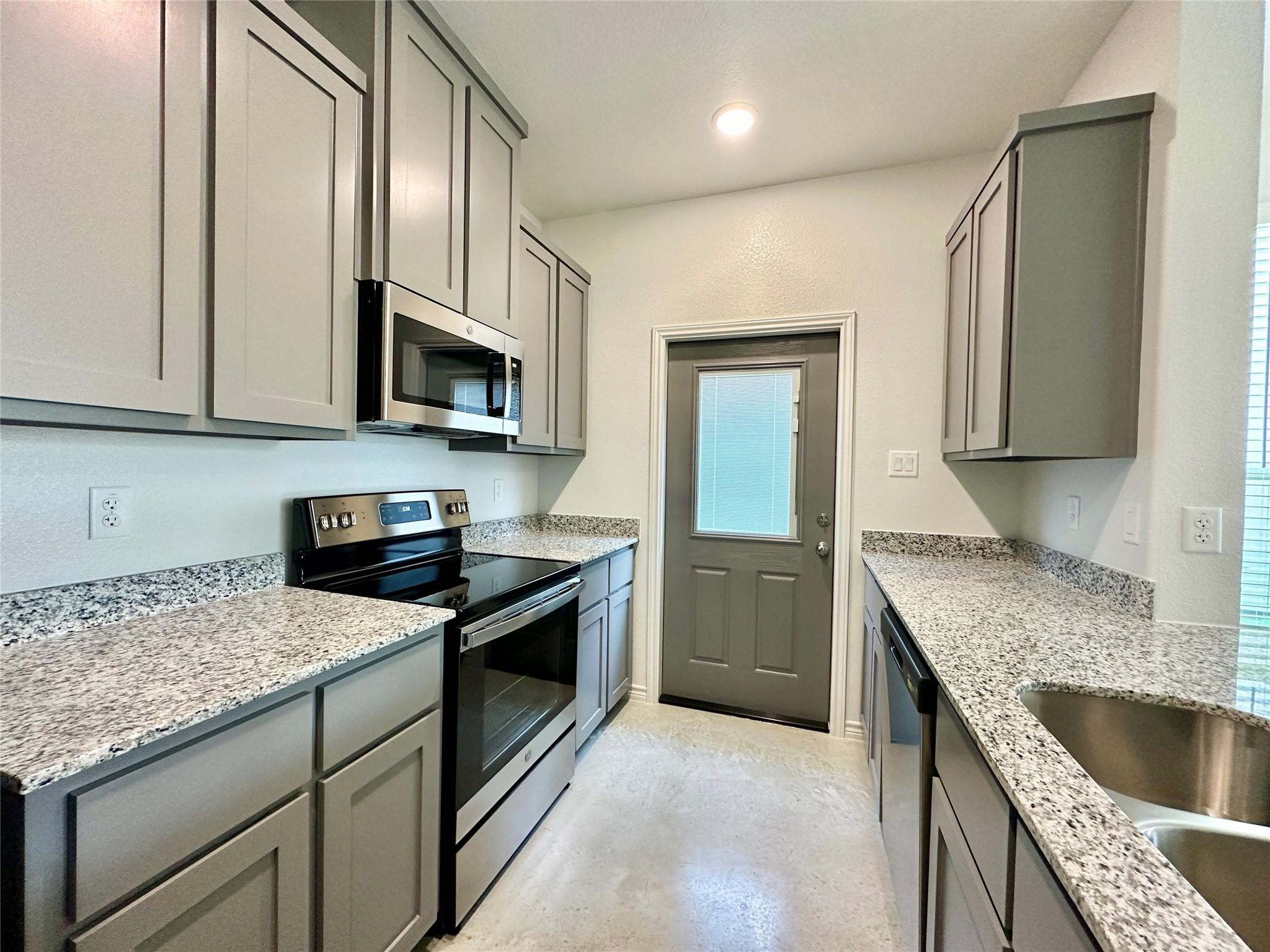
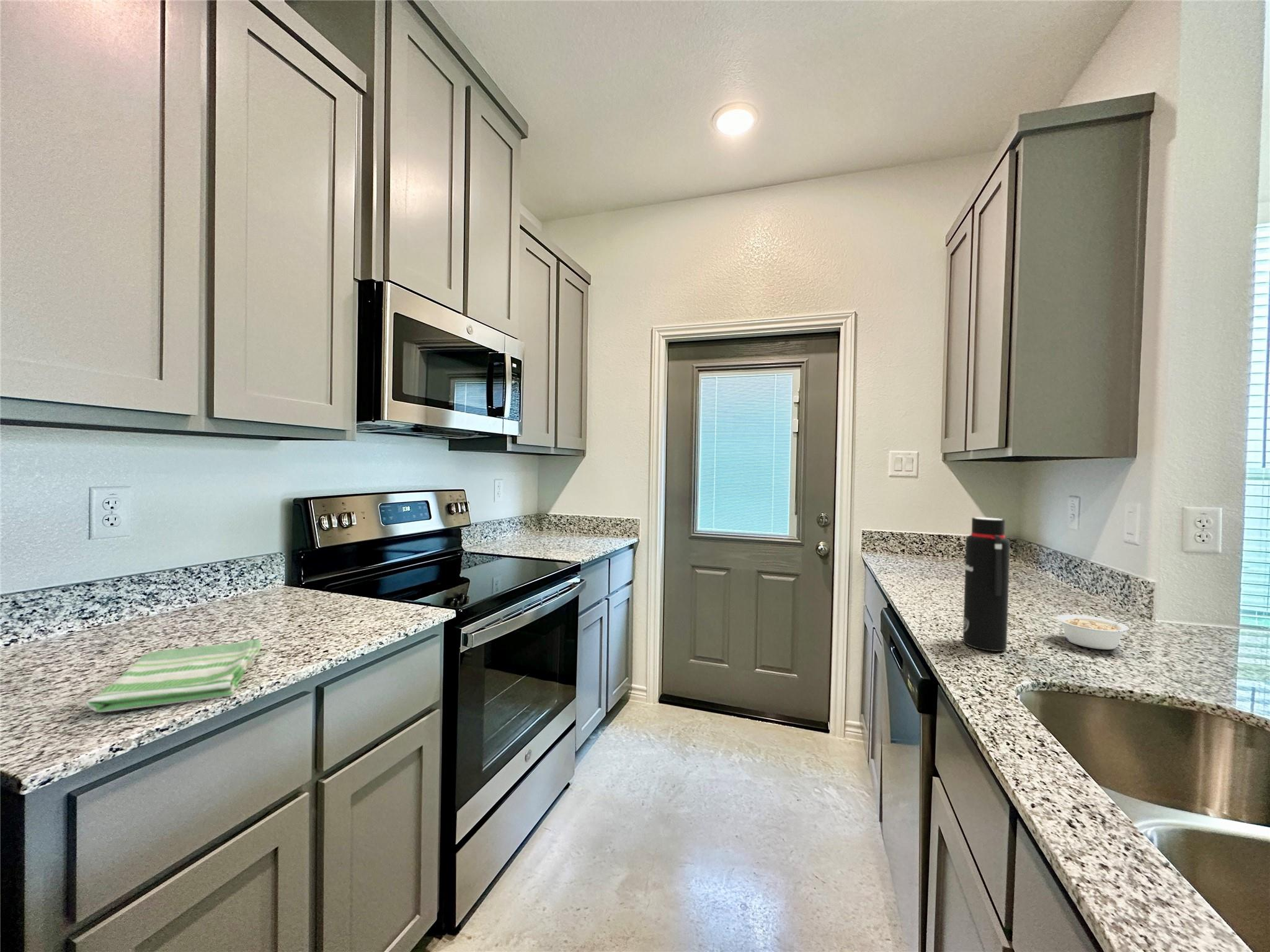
+ legume (1092, 630)
+ water bottle (987, 583)
+ dish towel (185, 671)
